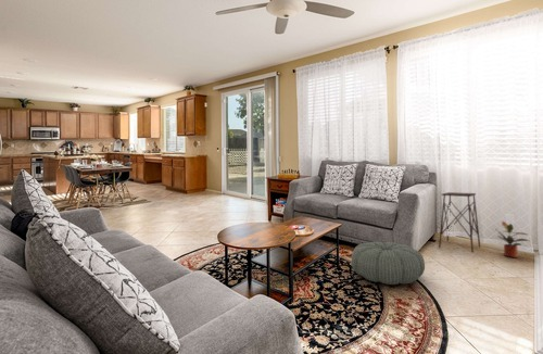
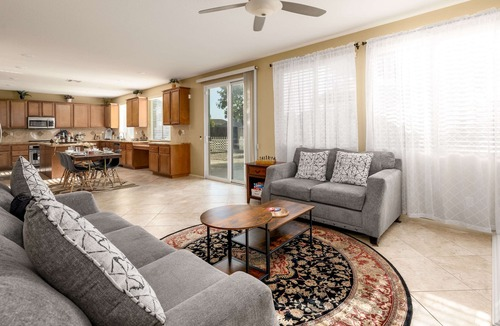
- potted plant (510, 239)
- side table (458, 220)
- pouf (386, 261)
